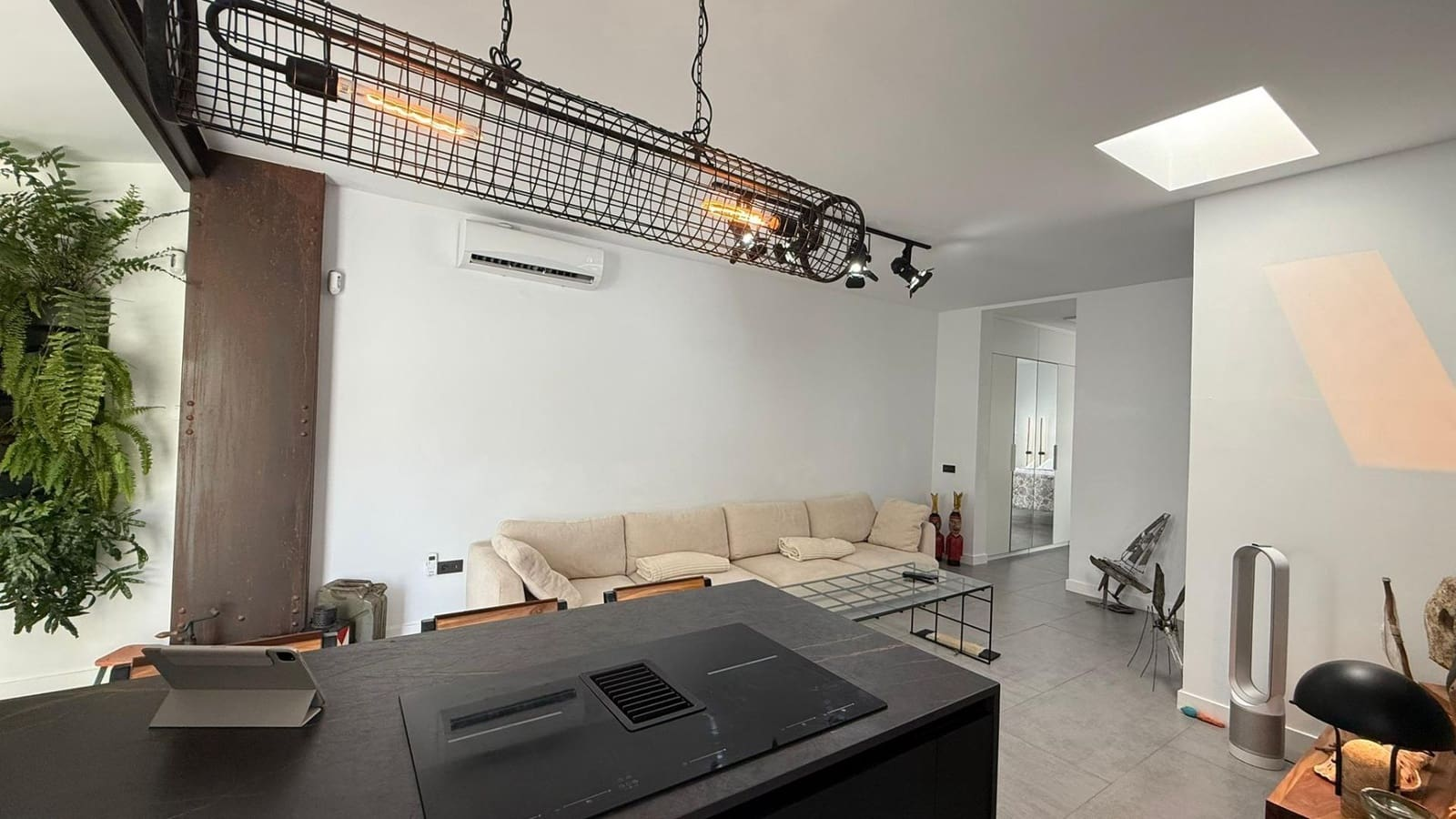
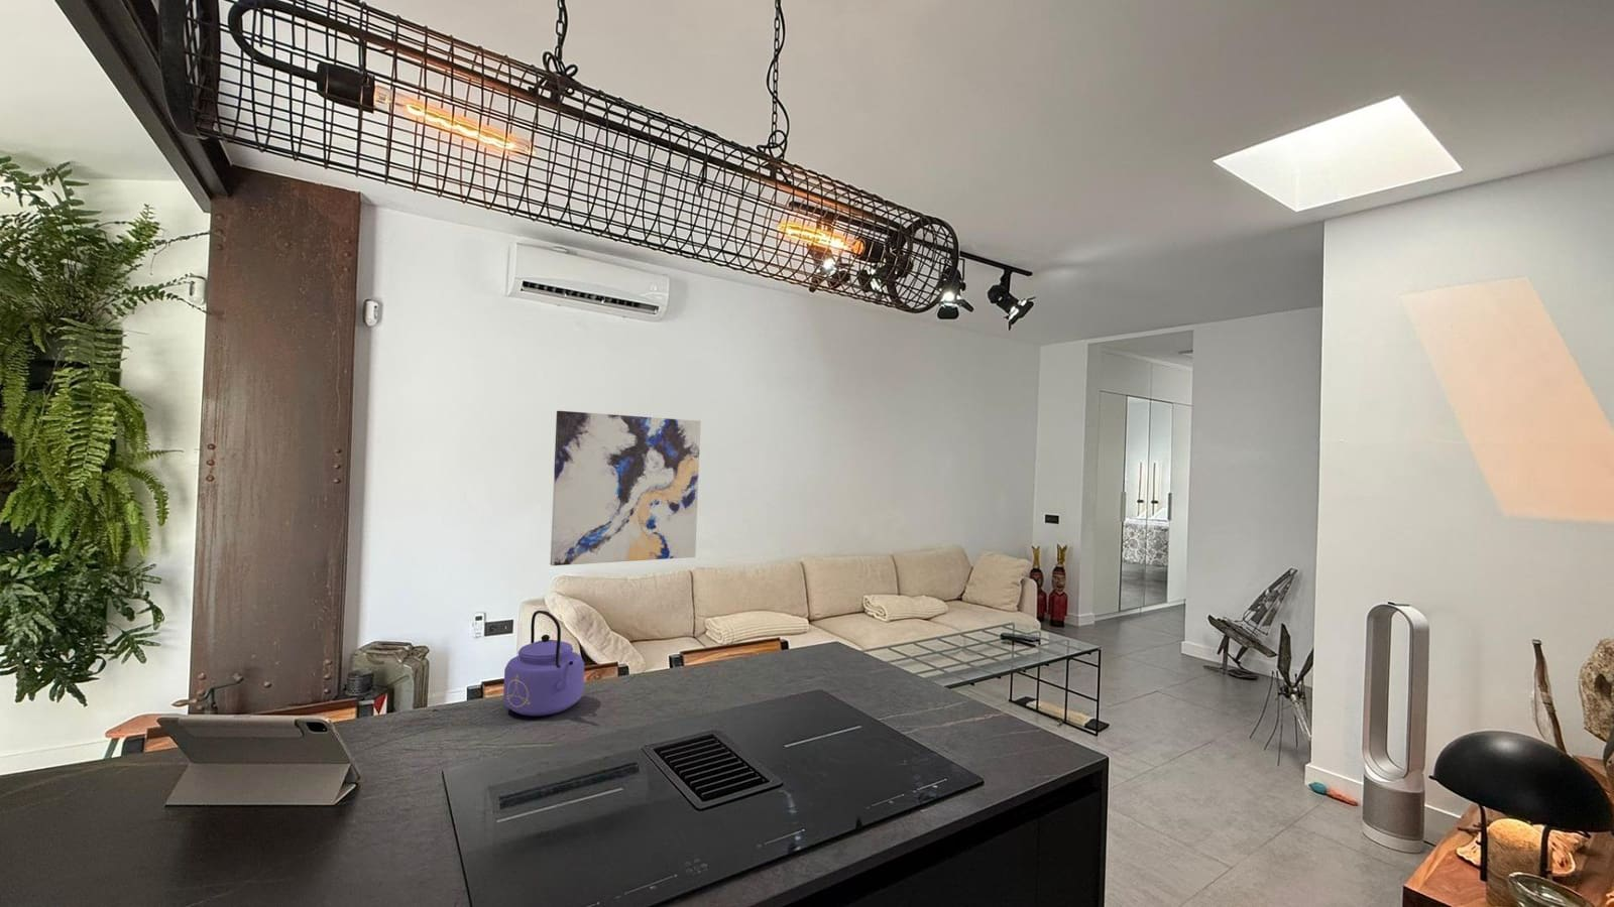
+ wall art (630, 487)
+ kettle (549, 661)
